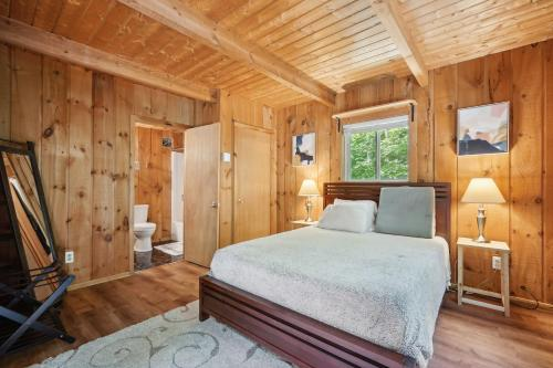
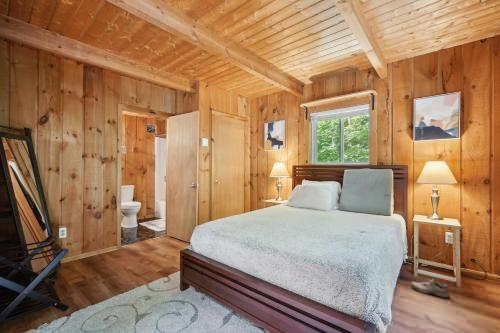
+ shoe (429, 285)
